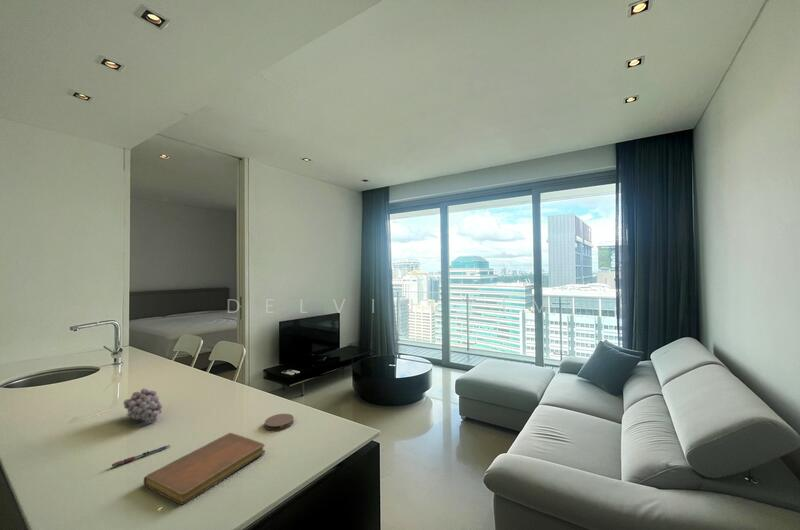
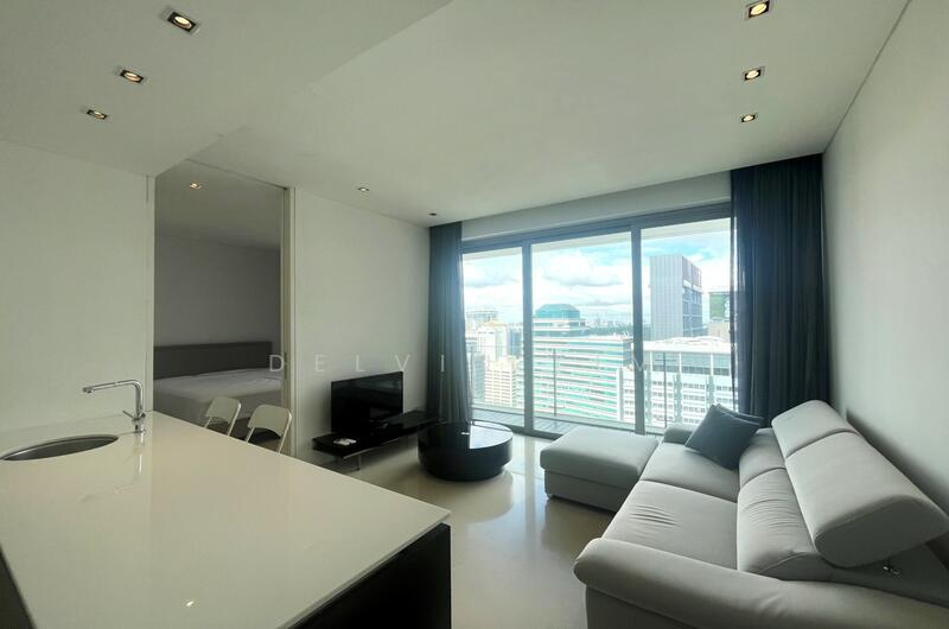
- notebook (209, 462)
- fruit (145, 406)
- coaster (279, 421)
- pen (142, 454)
